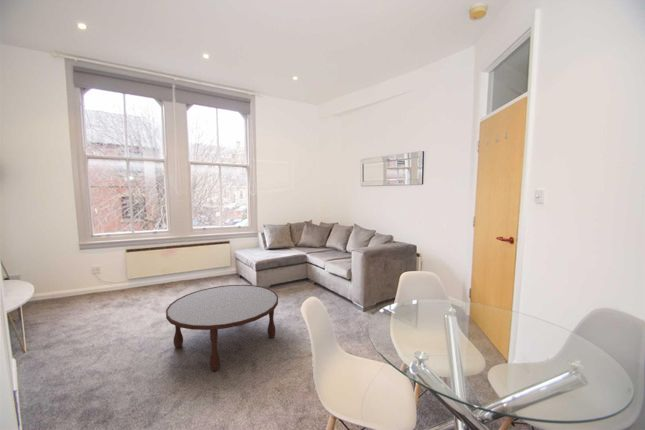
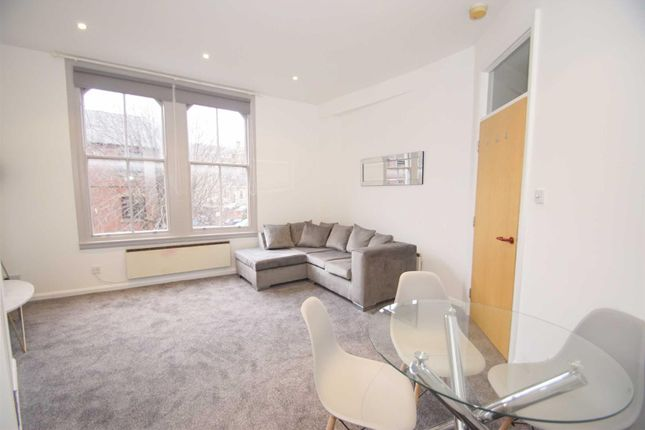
- coffee table (225, 321)
